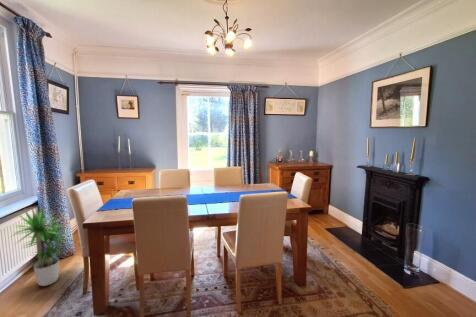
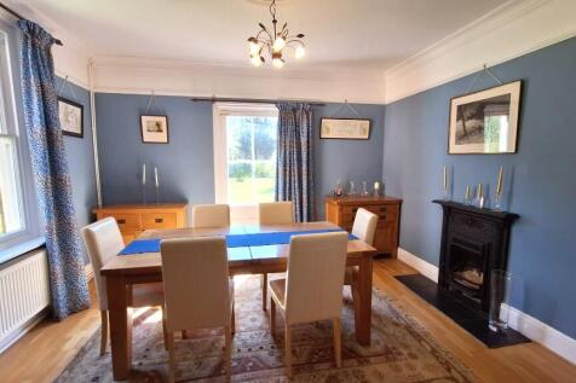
- potted plant (42, 242)
